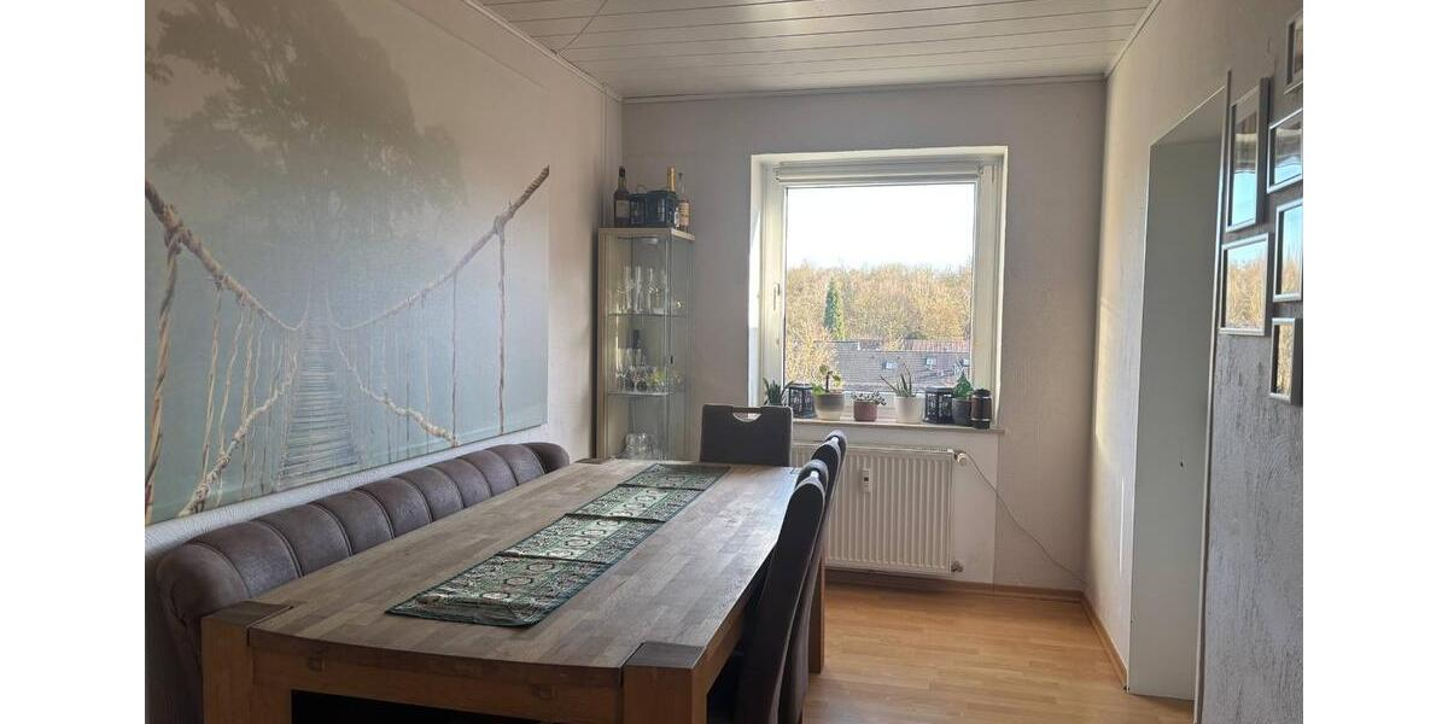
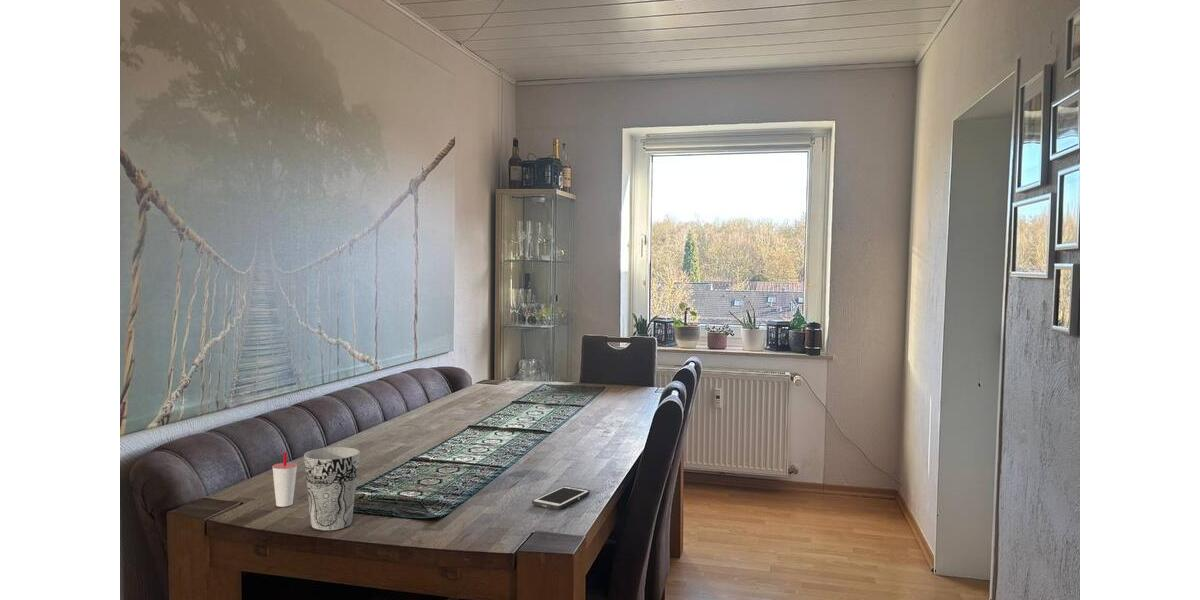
+ cup (284, 478)
+ cup (331, 488)
+ cell phone (561, 497)
